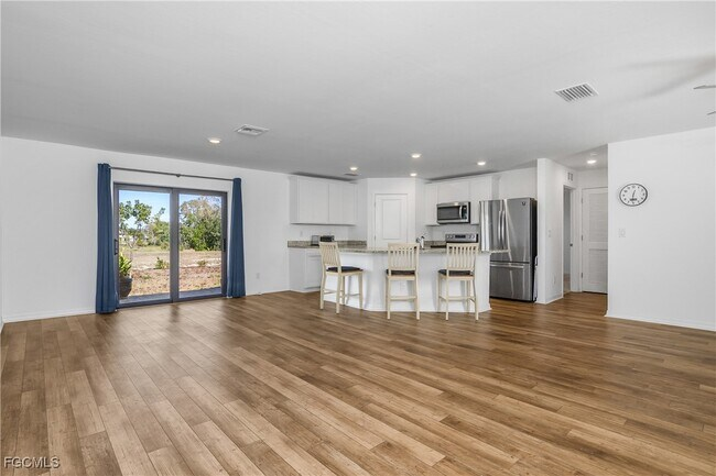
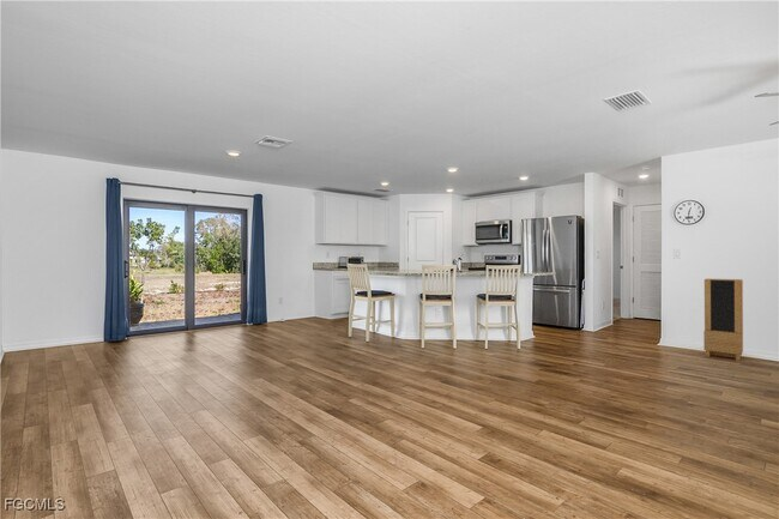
+ storage cabinet (723, 318)
